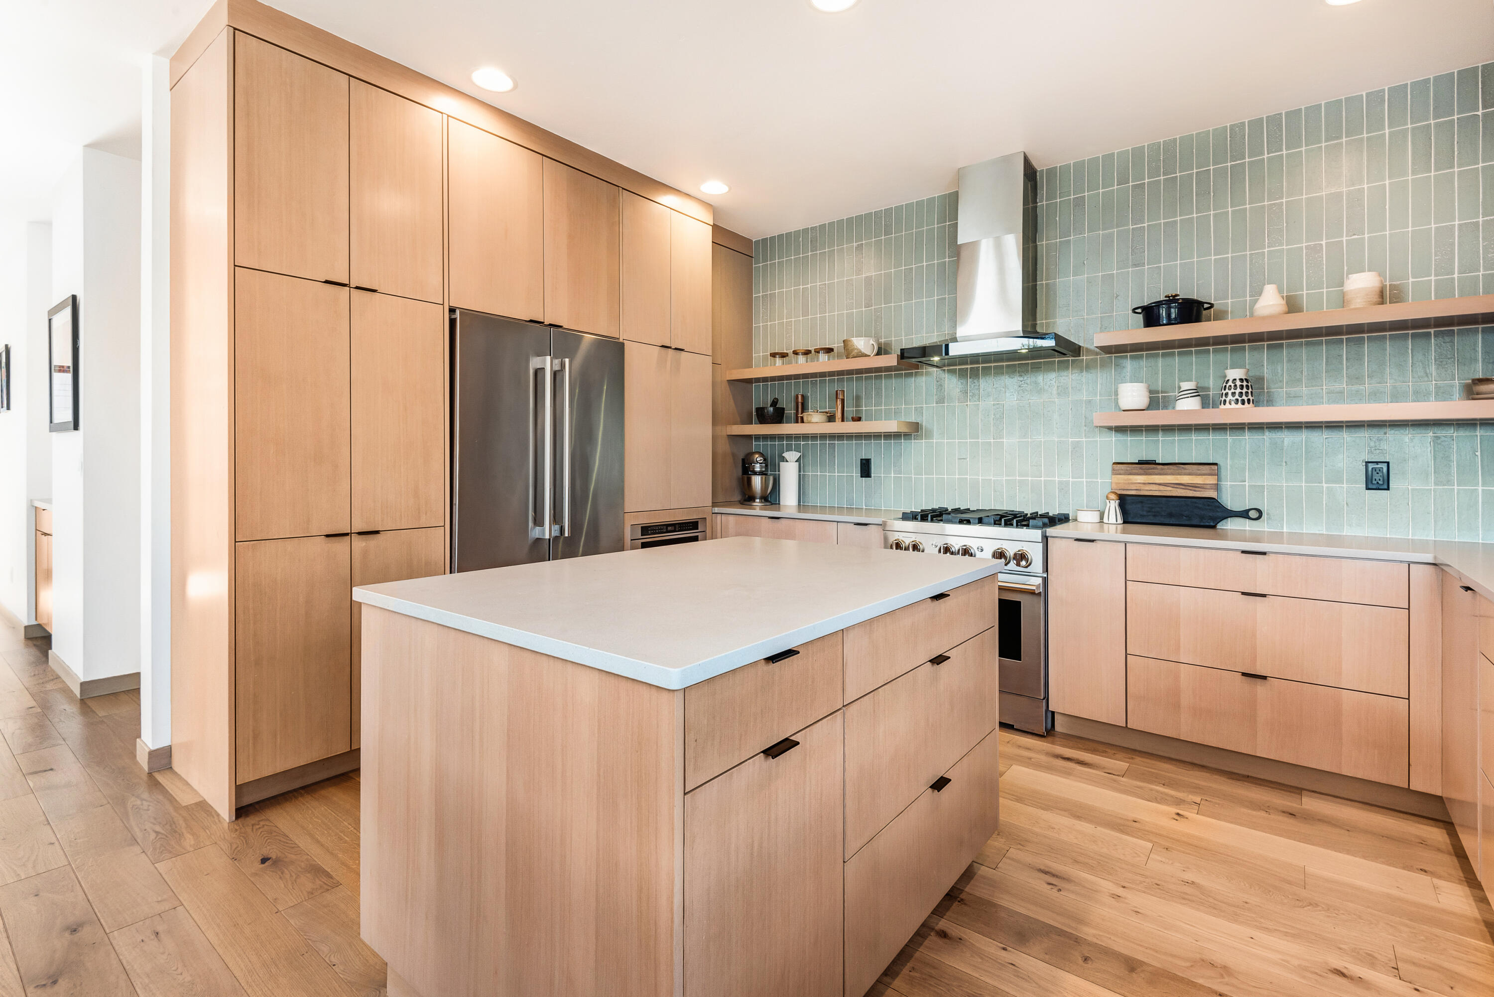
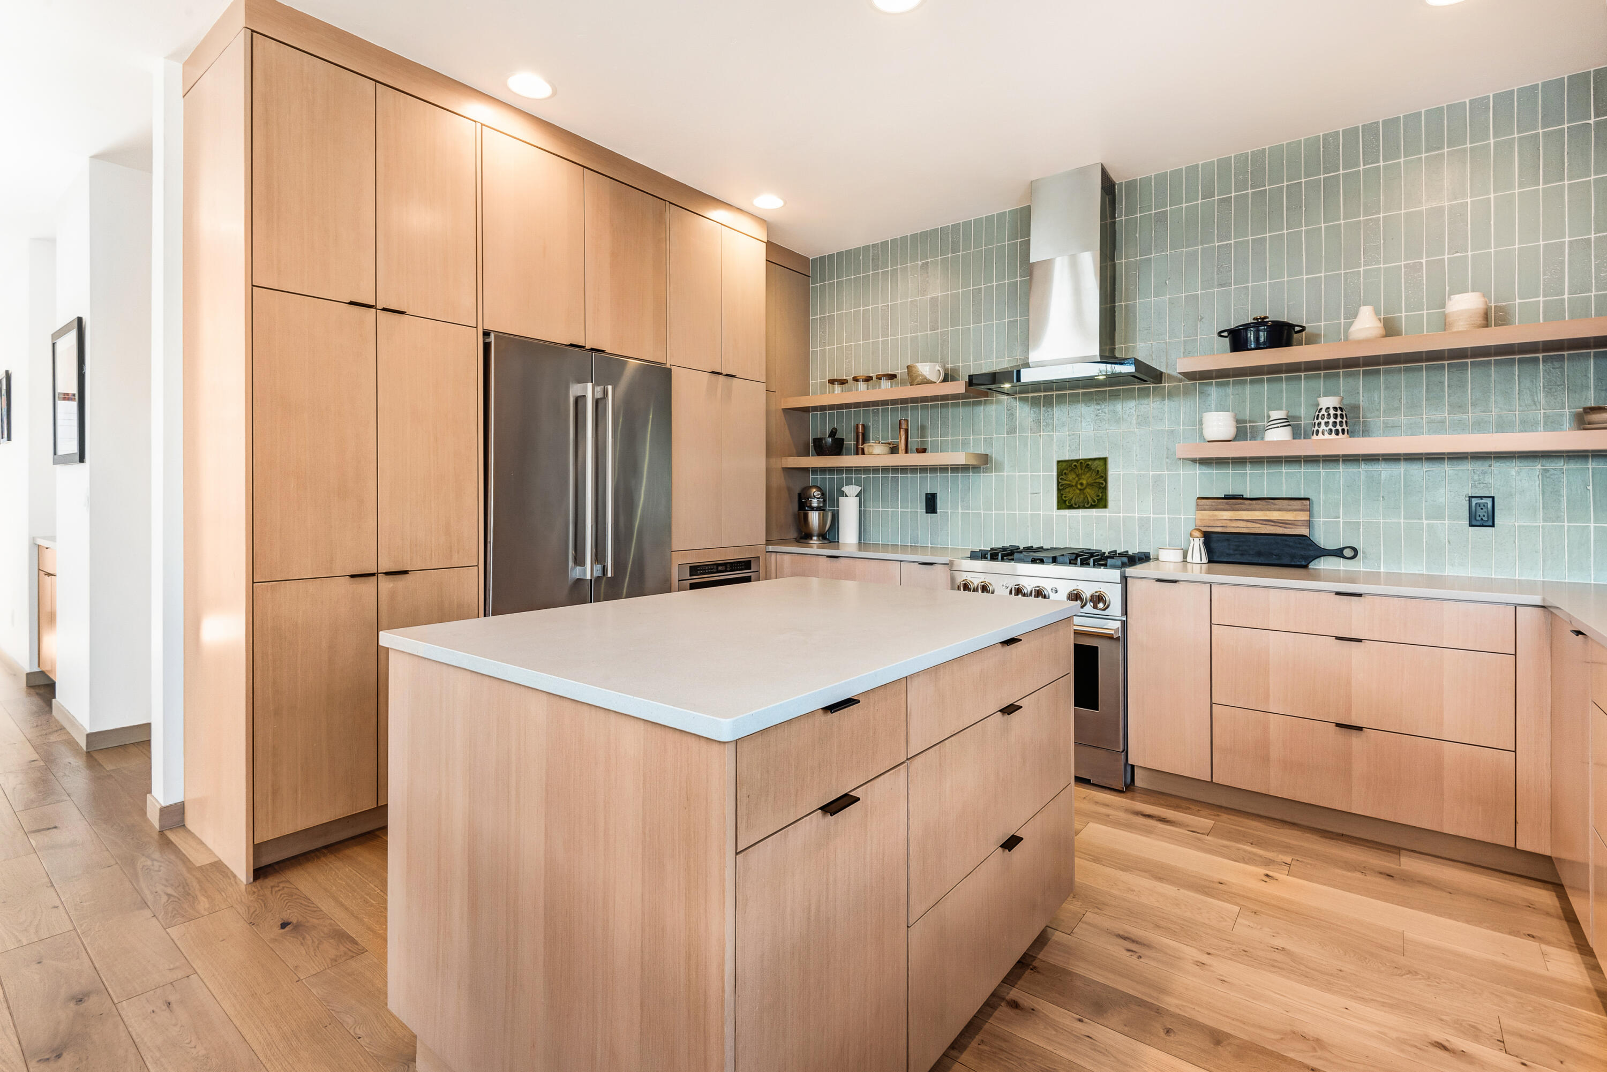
+ decorative tile (1082, 483)
